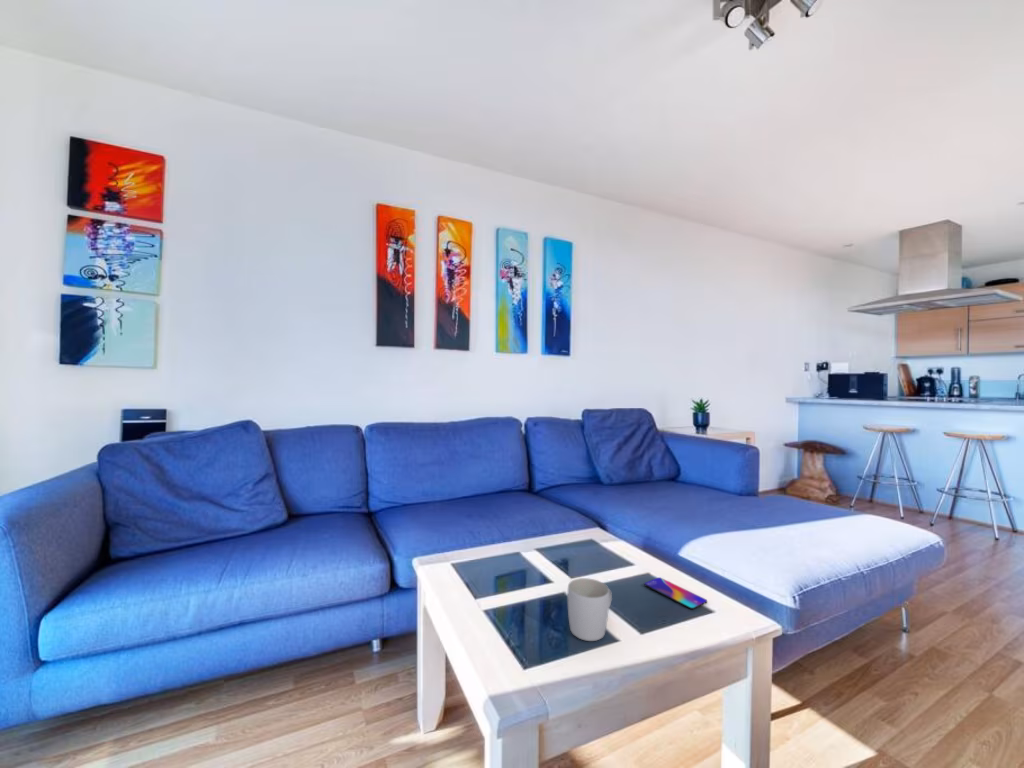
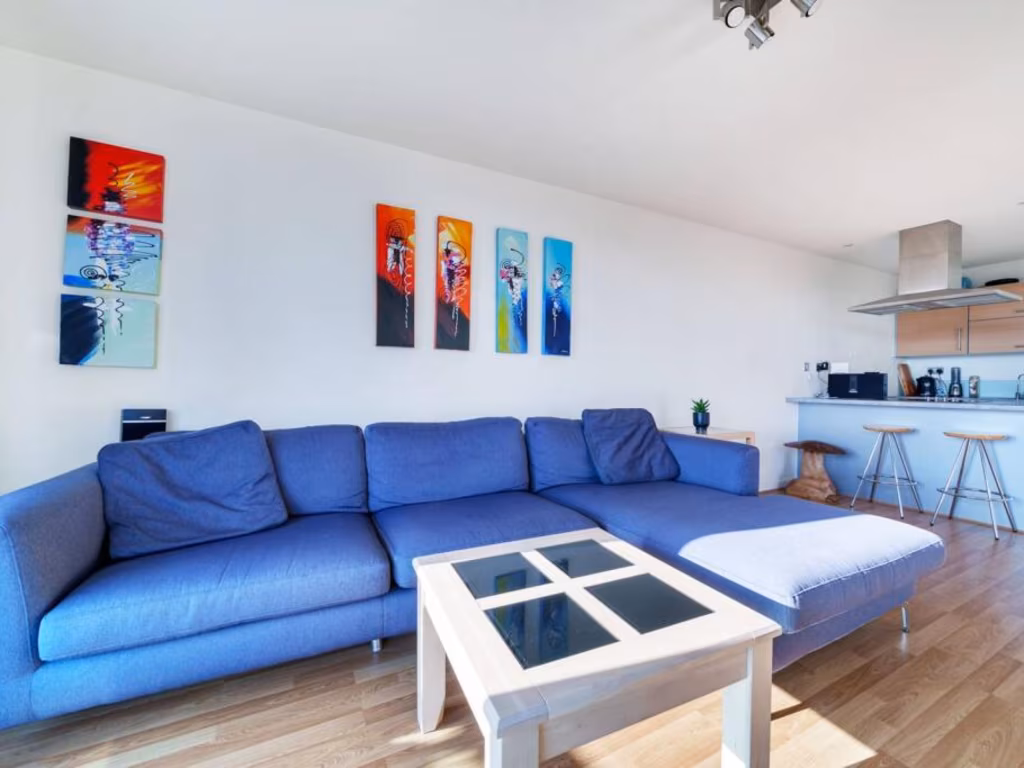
- smartphone (674, 592)
- mug (593, 606)
